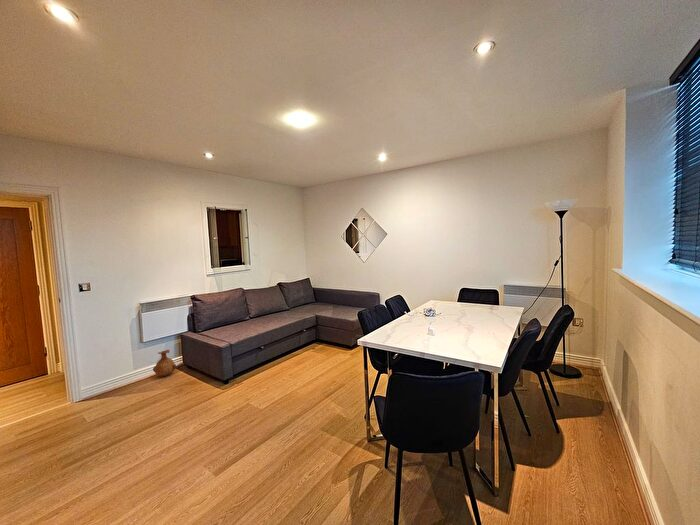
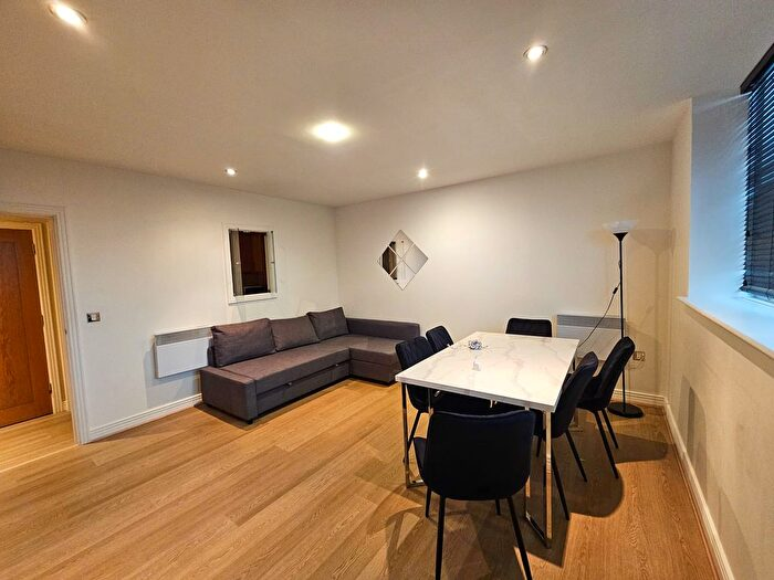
- vase (164, 363)
